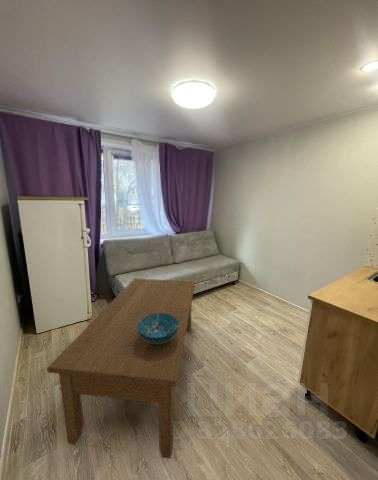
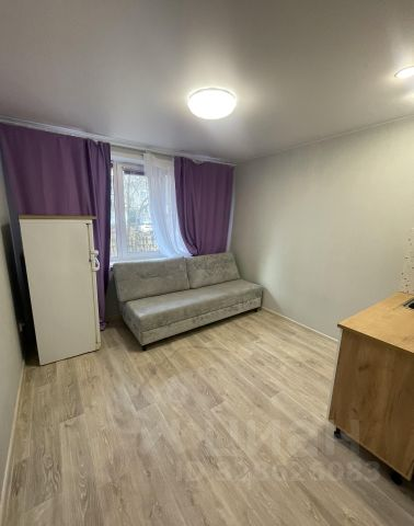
- decorative bowl (158, 331)
- coffee table (146, 341)
